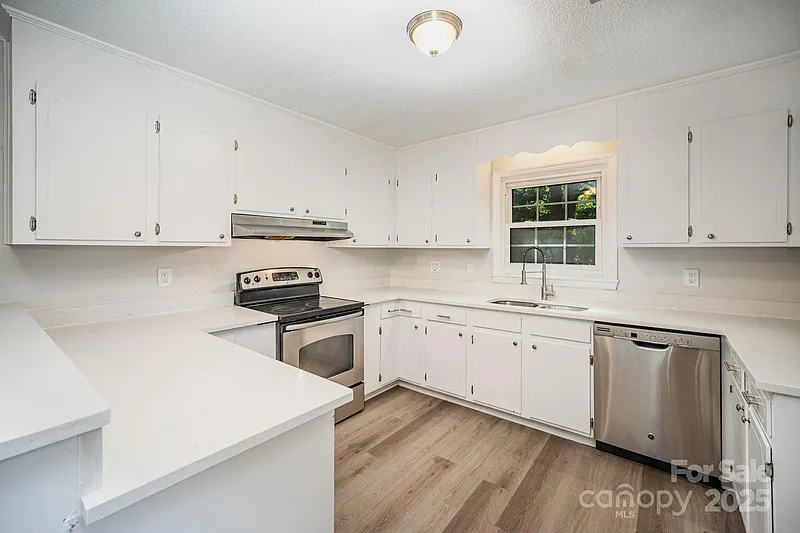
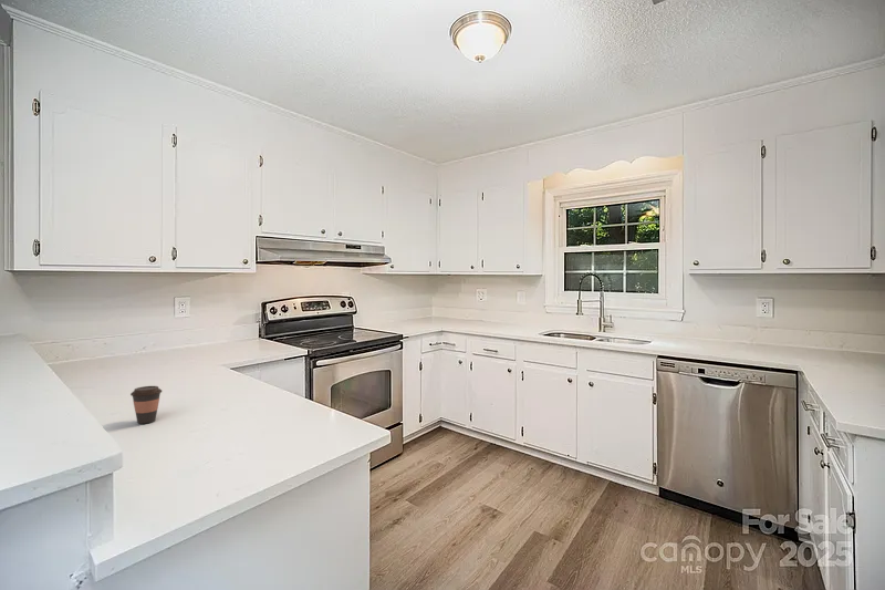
+ coffee cup (146, 404)
